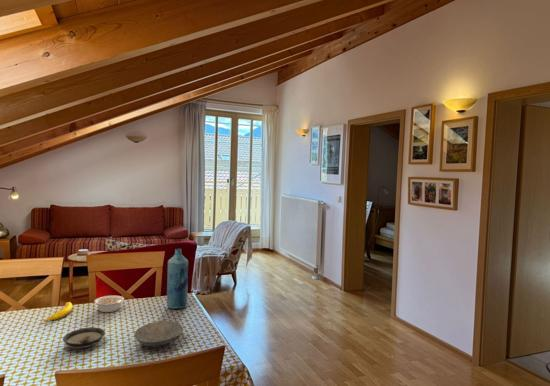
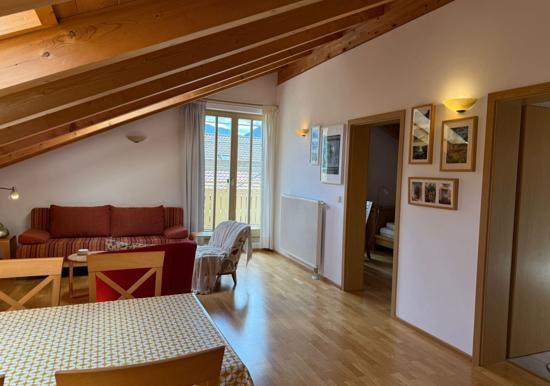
- legume (110, 303)
- bottle (177, 277)
- bowl (159, 335)
- banana (62, 310)
- saucer (84, 339)
